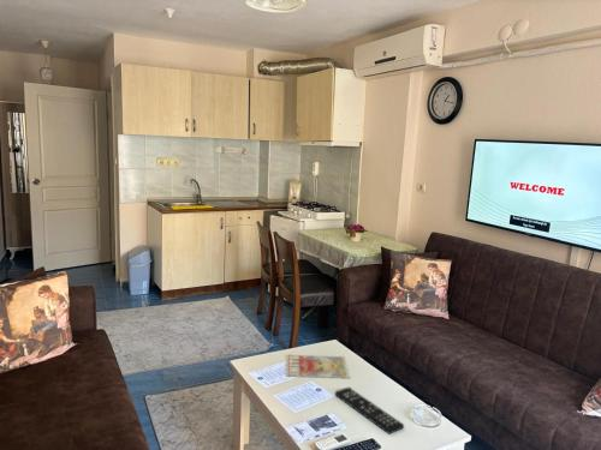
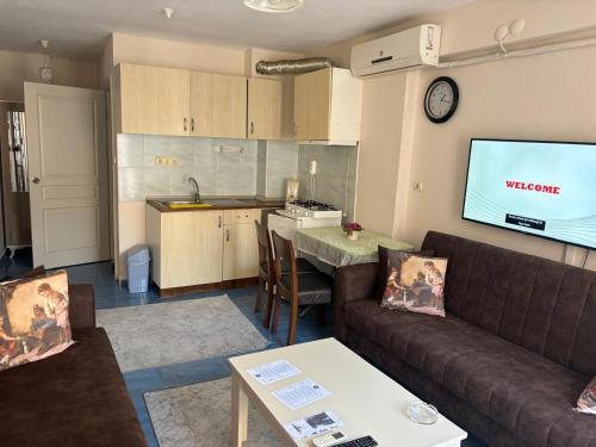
- remote control (367, 408)
- magazine (316, 365)
